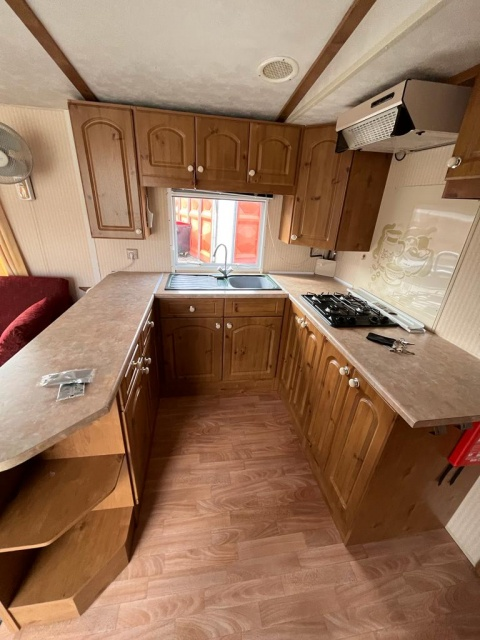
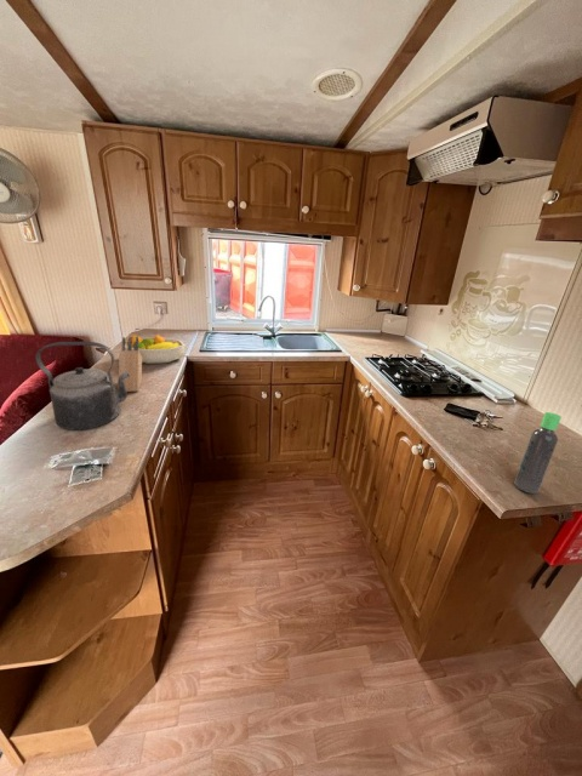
+ knife block (129, 363)
+ kettle (89, 381)
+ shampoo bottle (538, 453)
+ fruit bowl (154, 347)
